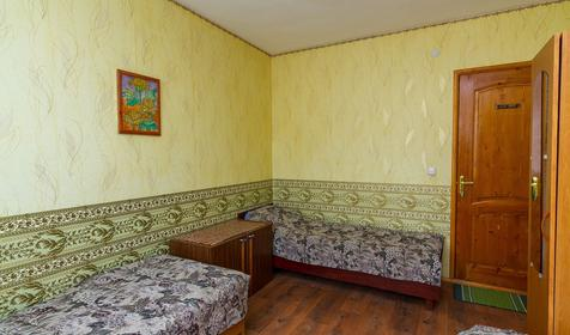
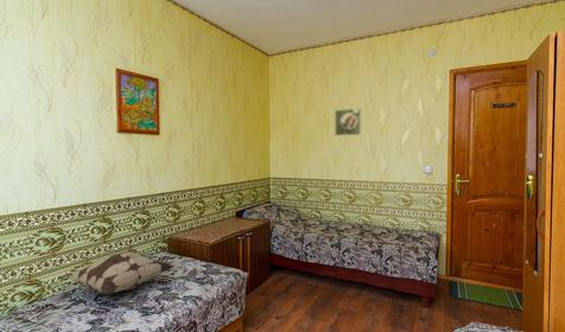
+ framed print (348, 122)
+ decorative pillow (118, 272)
